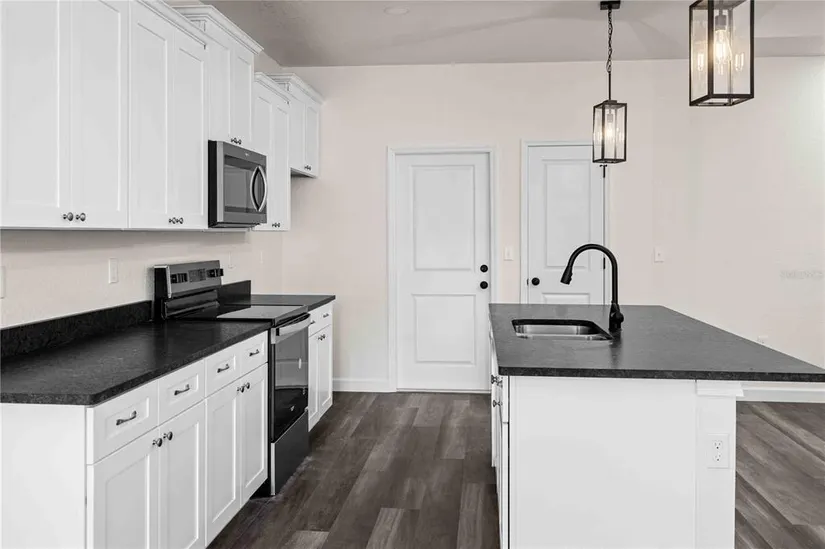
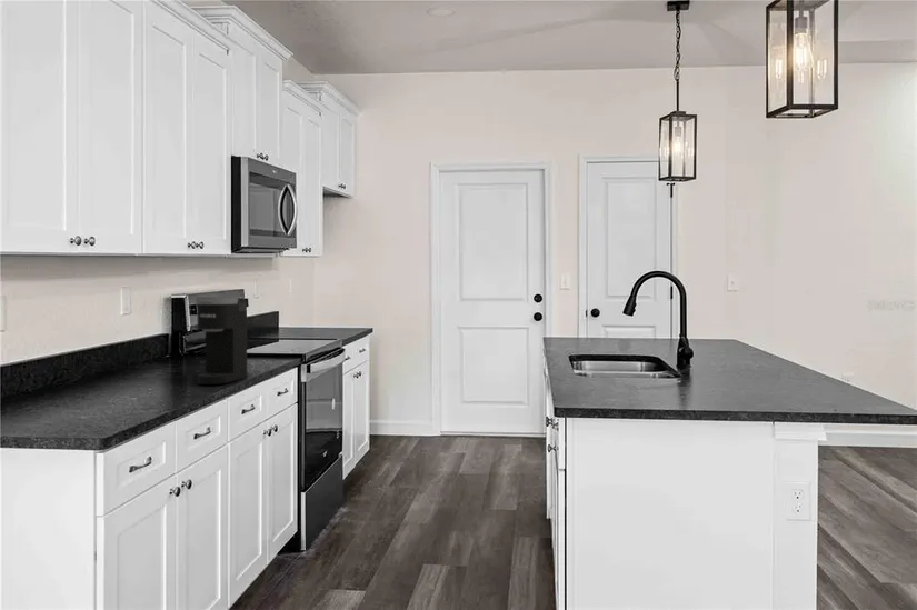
+ coffee maker (222, 338)
